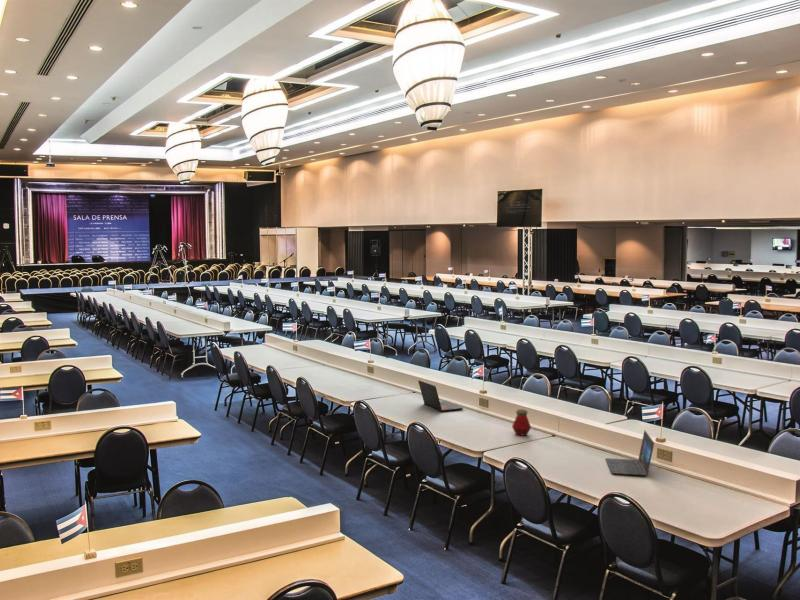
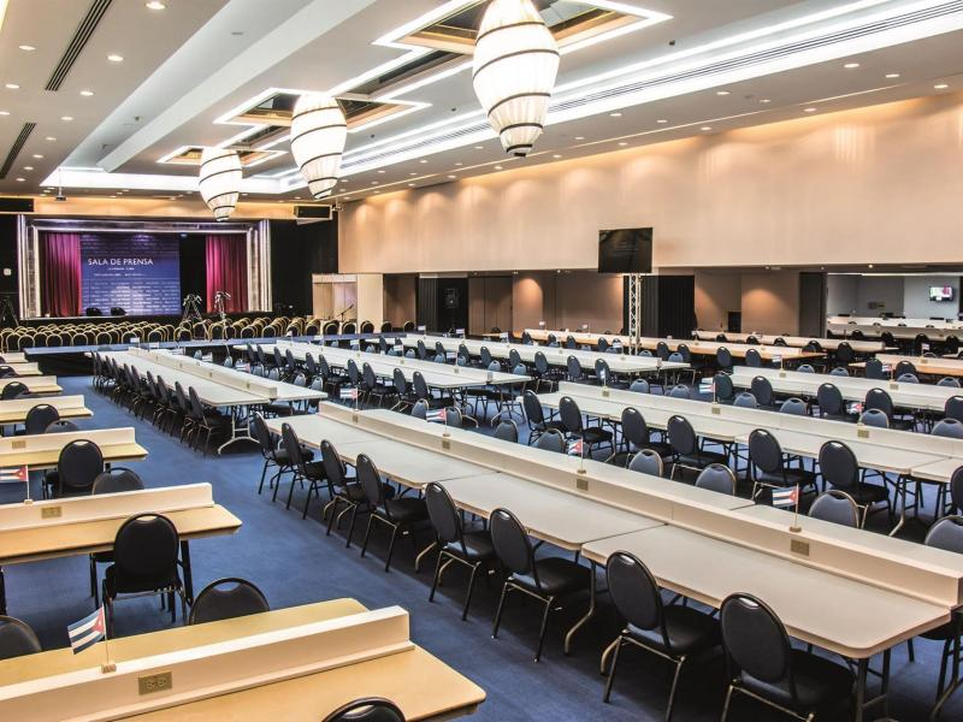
- bottle (521, 421)
- laptop (628, 459)
- laptop (437, 394)
